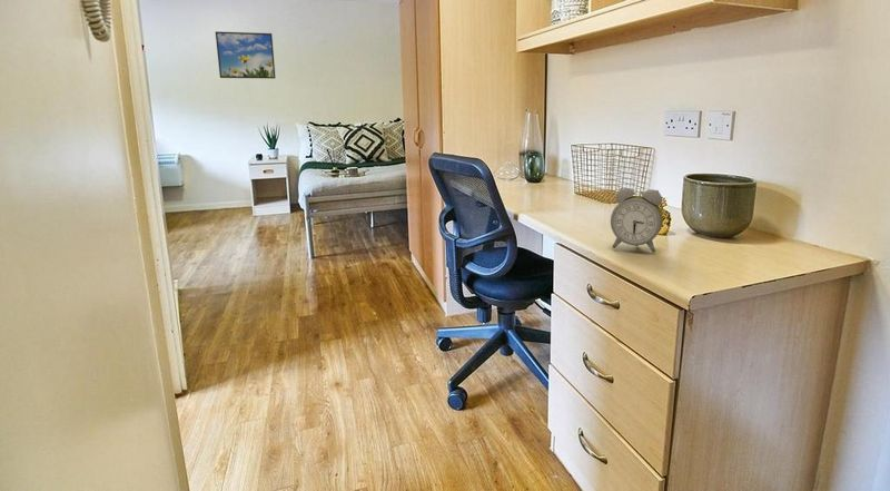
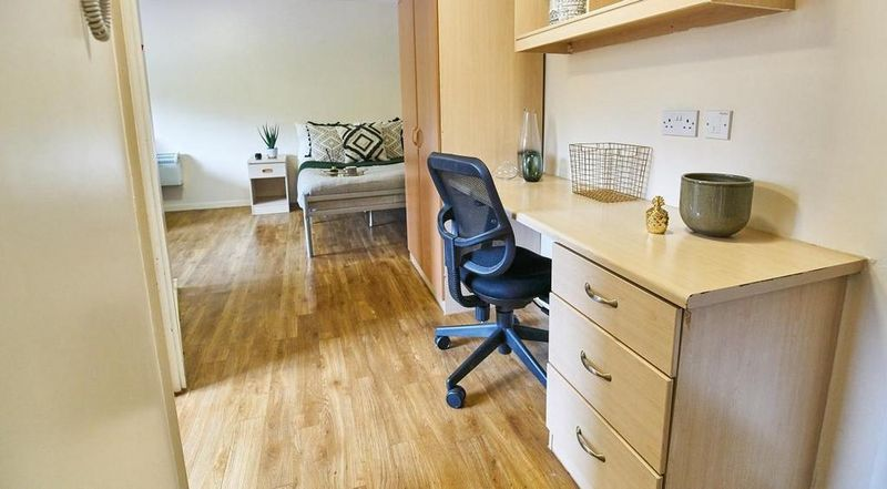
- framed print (246, 55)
- alarm clock (636, 218)
